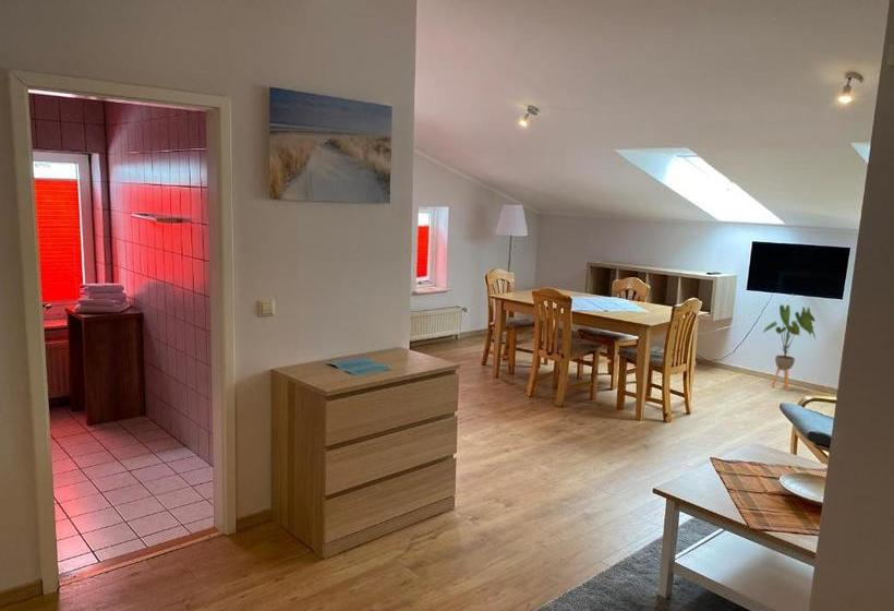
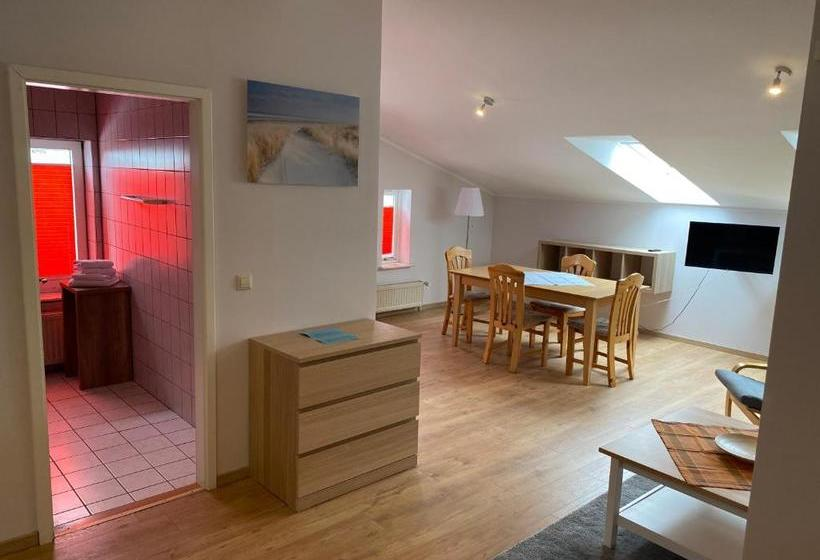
- house plant (789, 345)
